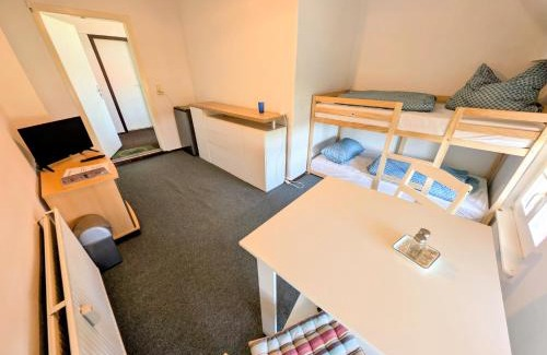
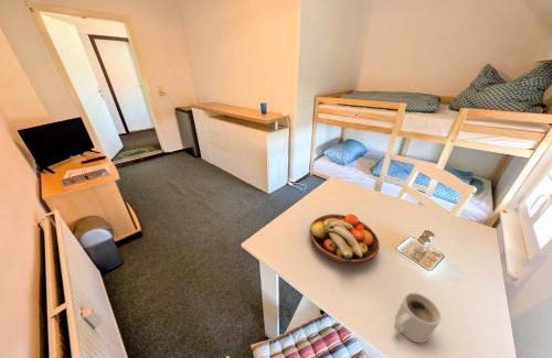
+ mug (413, 316)
+ fruit bowl (343, 232)
